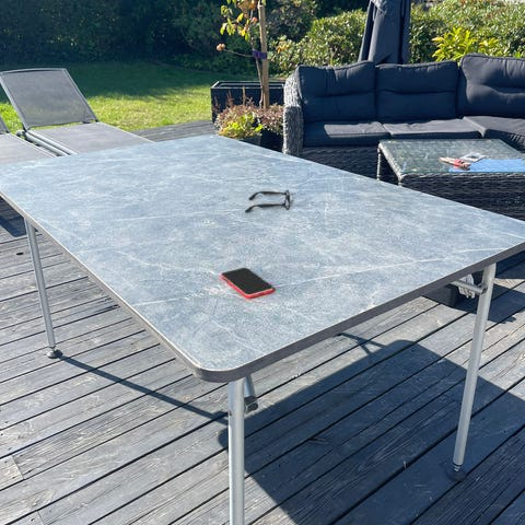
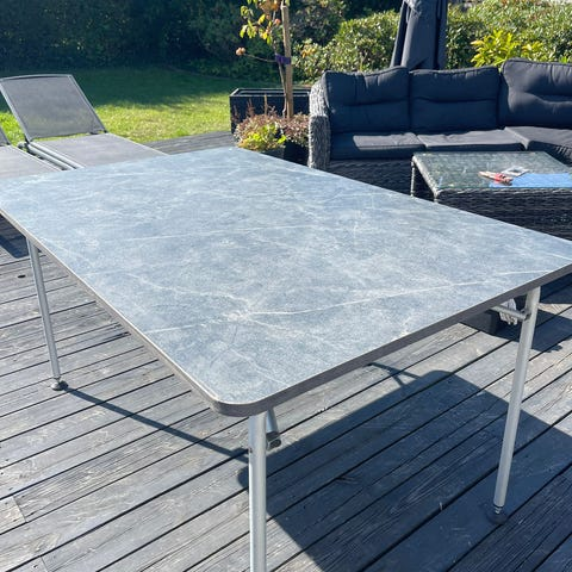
- smartphone (246, 282)
- eyeglasses (268, 203)
